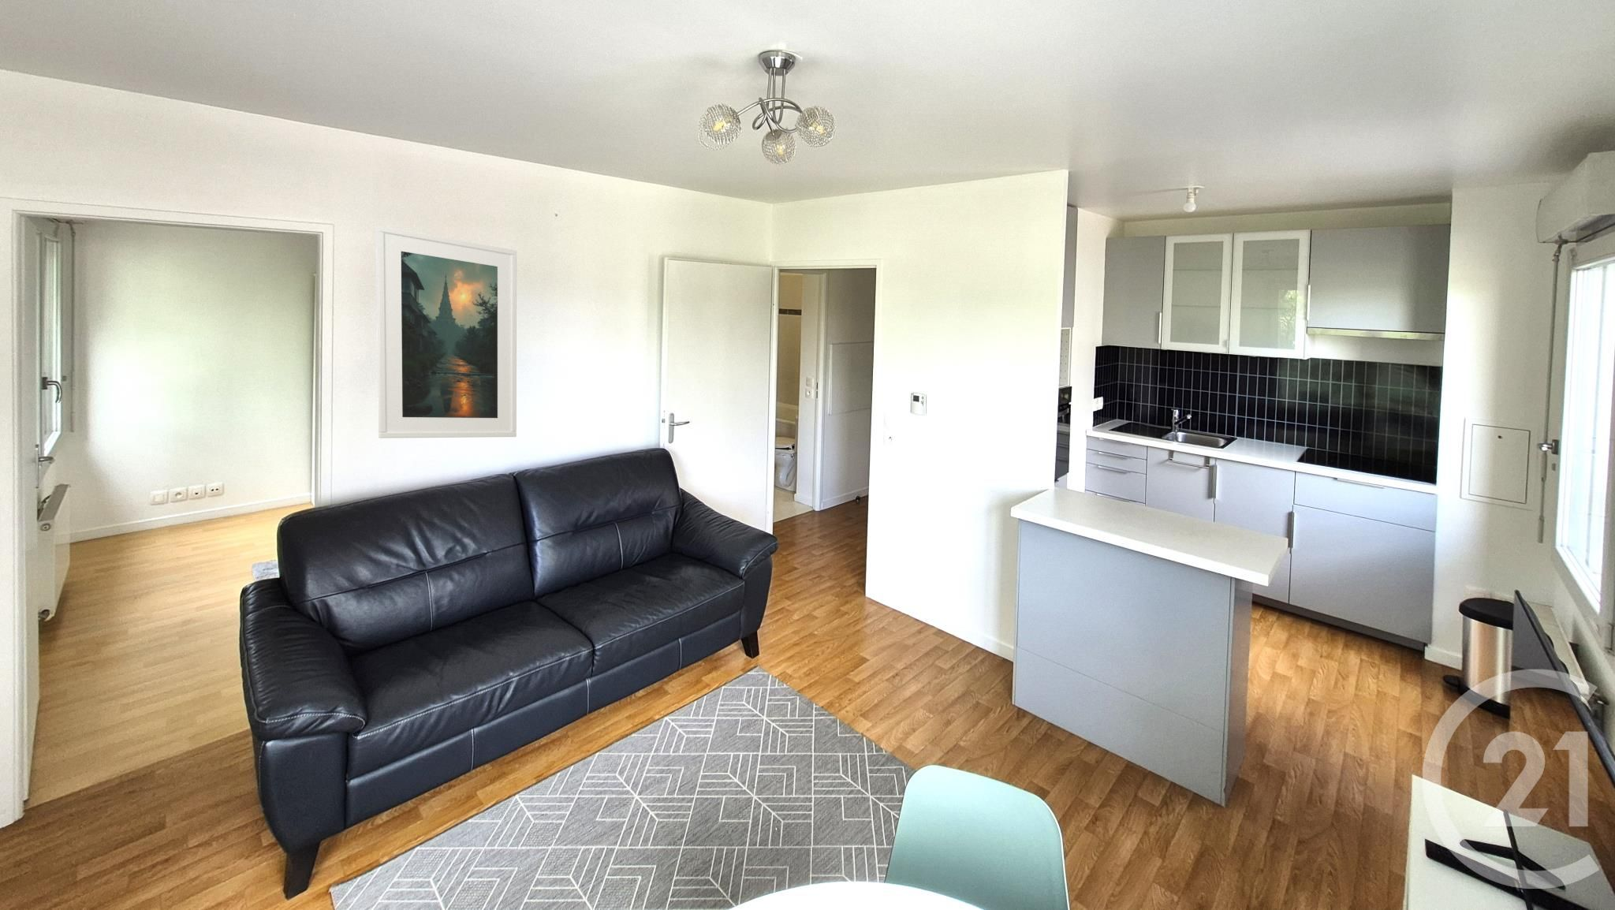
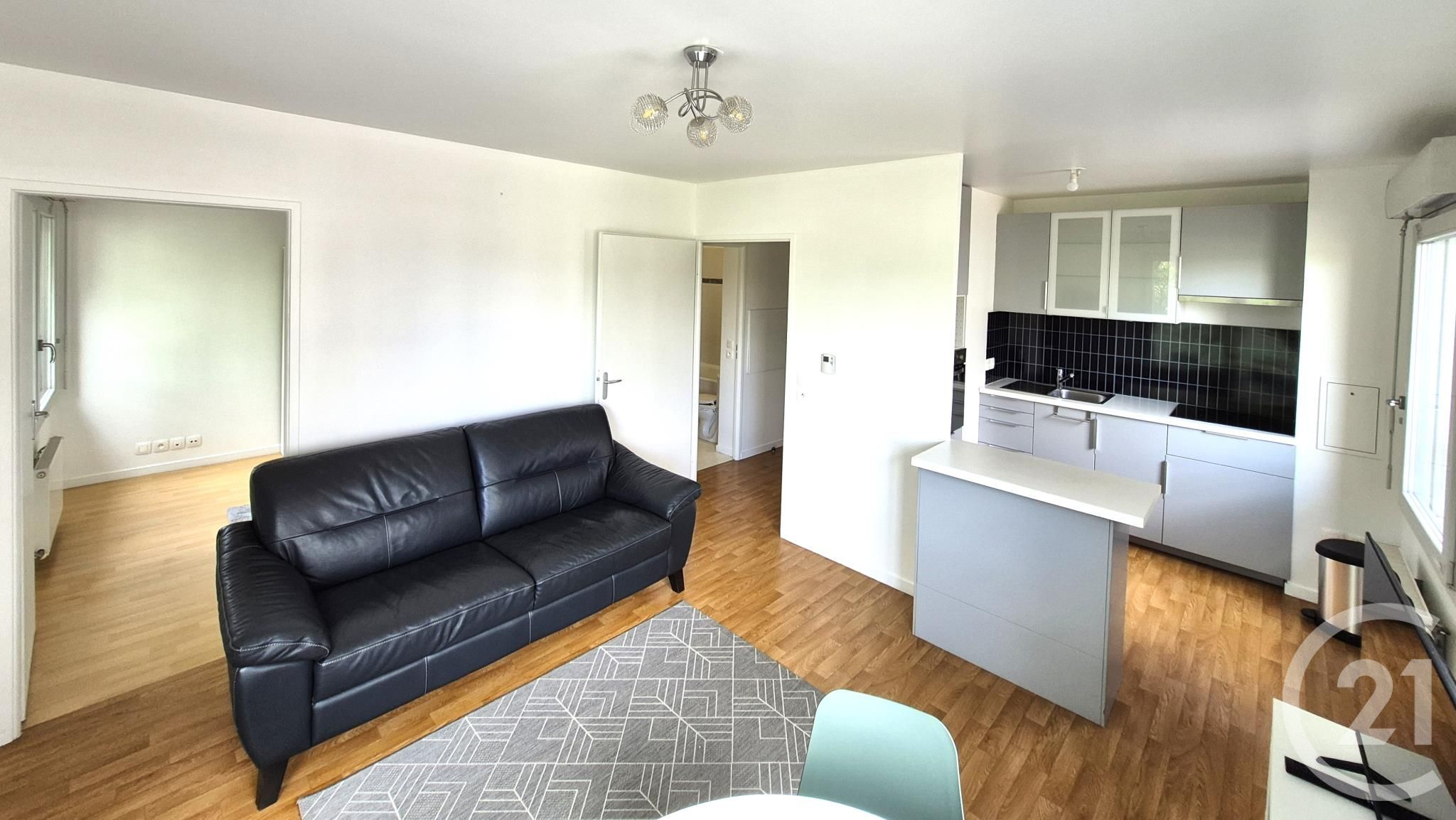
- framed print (451, 338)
